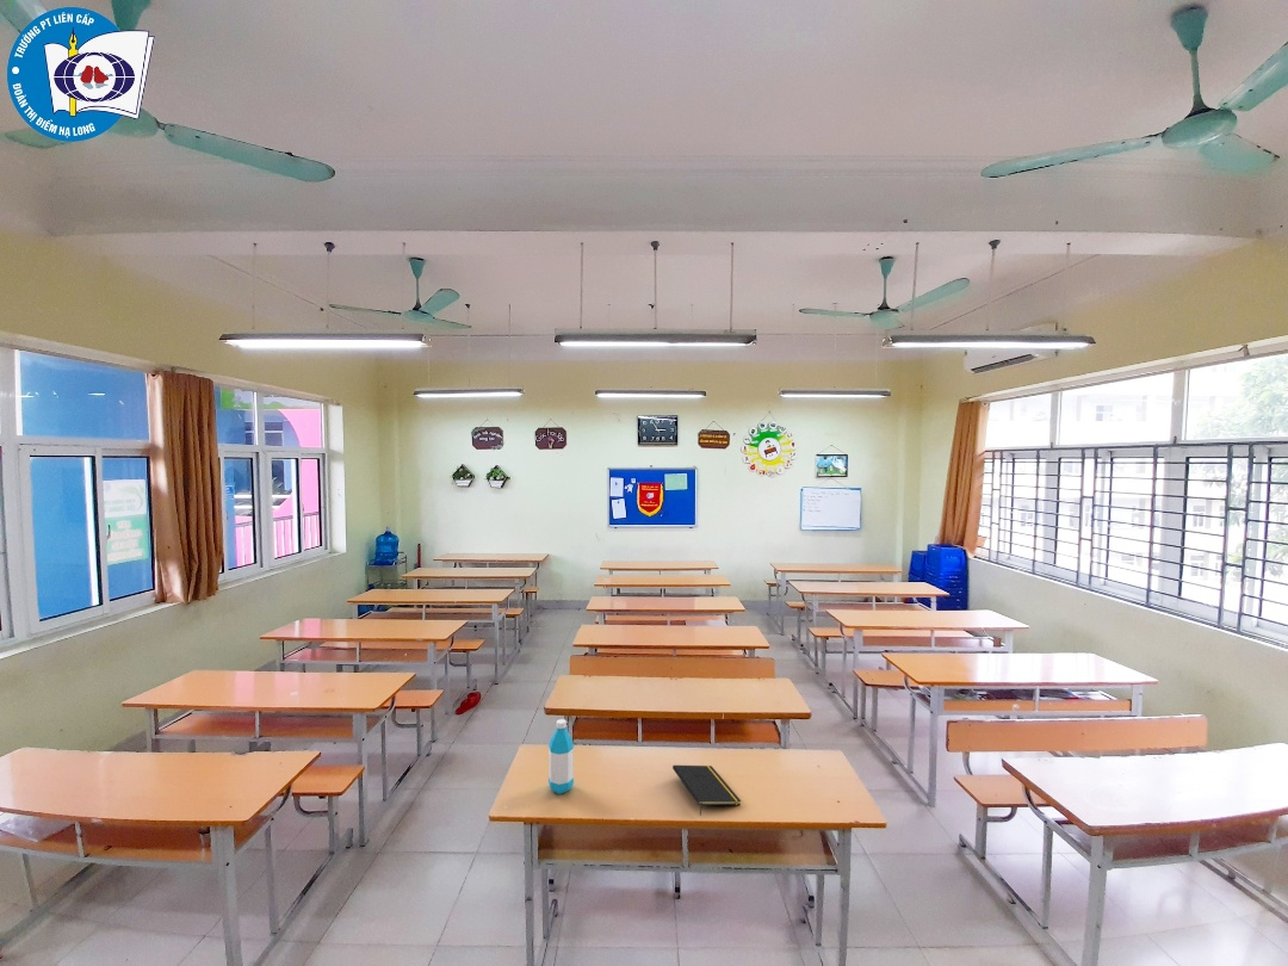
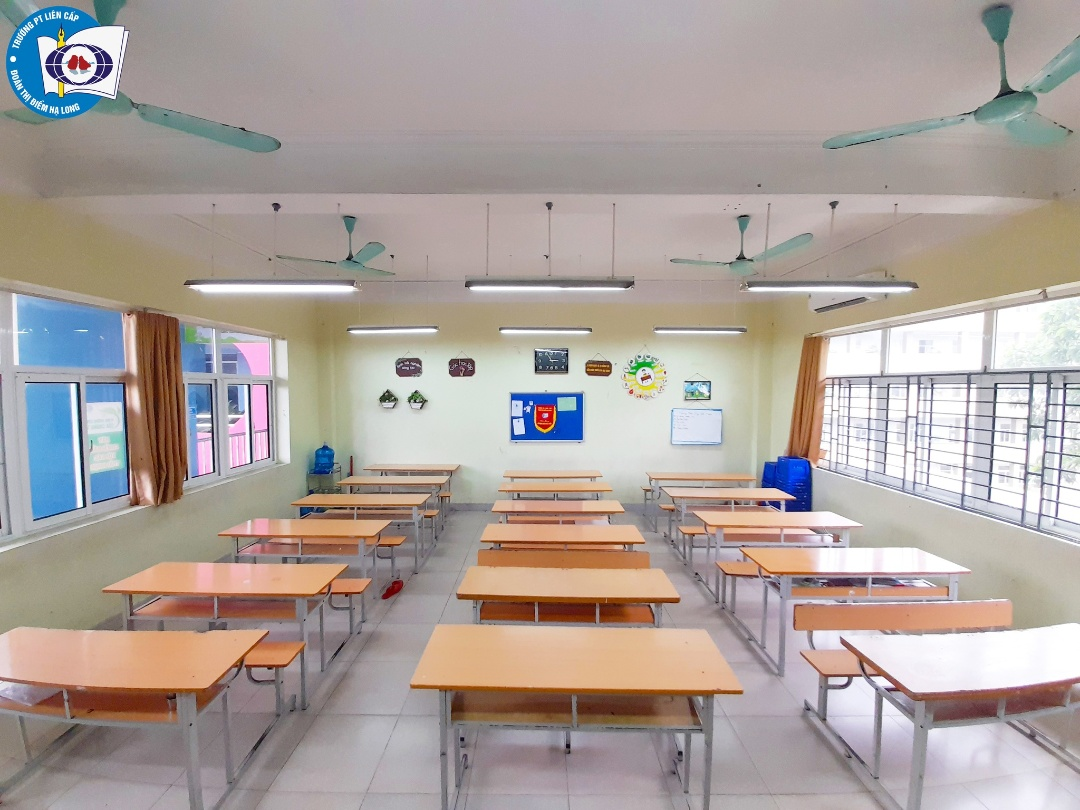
- notepad (705, 784)
- water bottle (561, 755)
